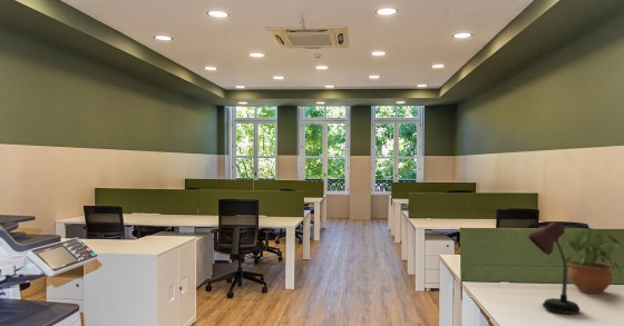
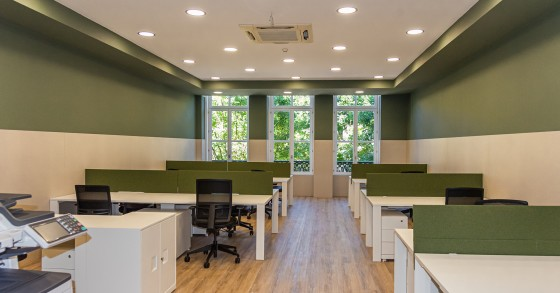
- potted plant (591, 258)
- desk lamp (563, 265)
